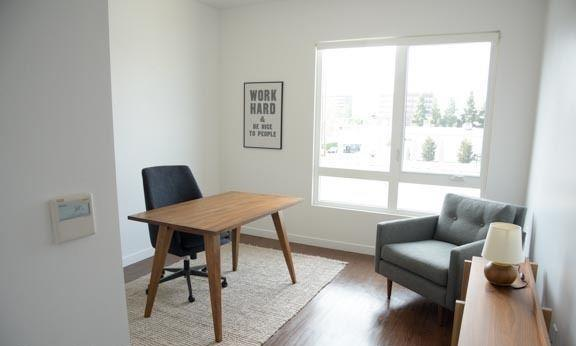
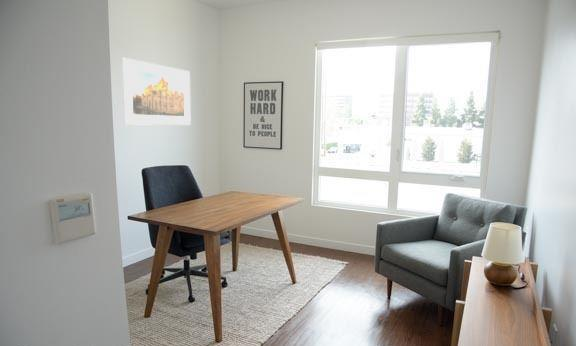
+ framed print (160, 95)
